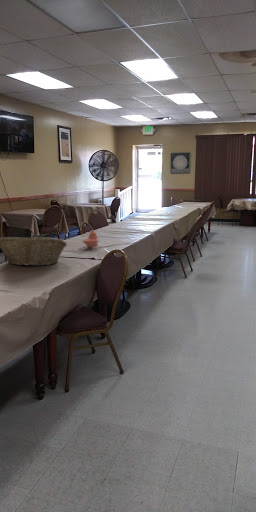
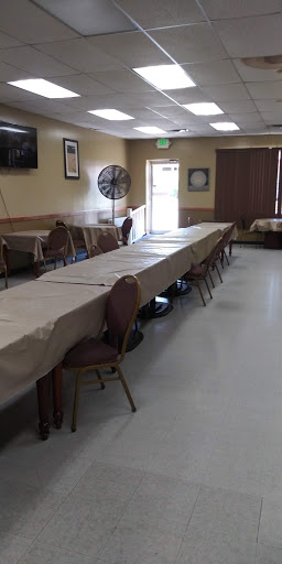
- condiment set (91, 238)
- fruit basket (31, 248)
